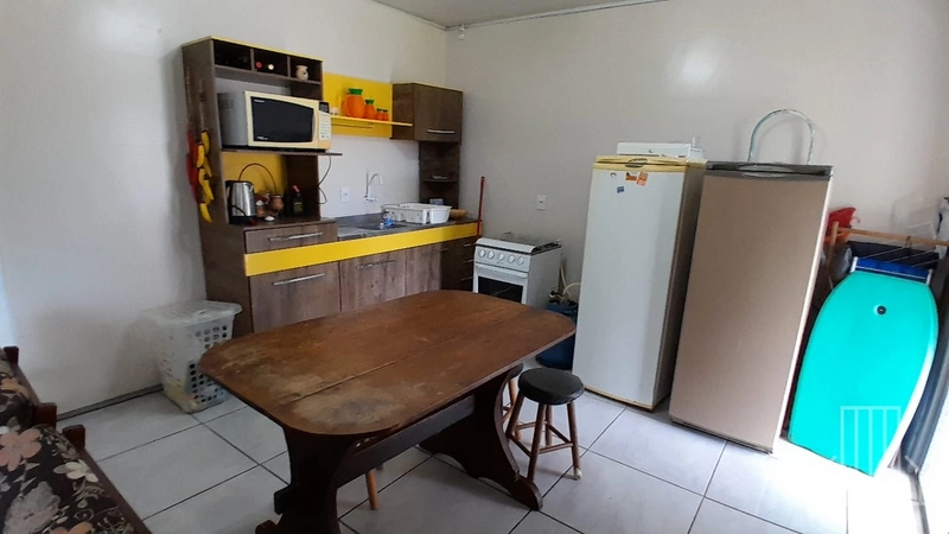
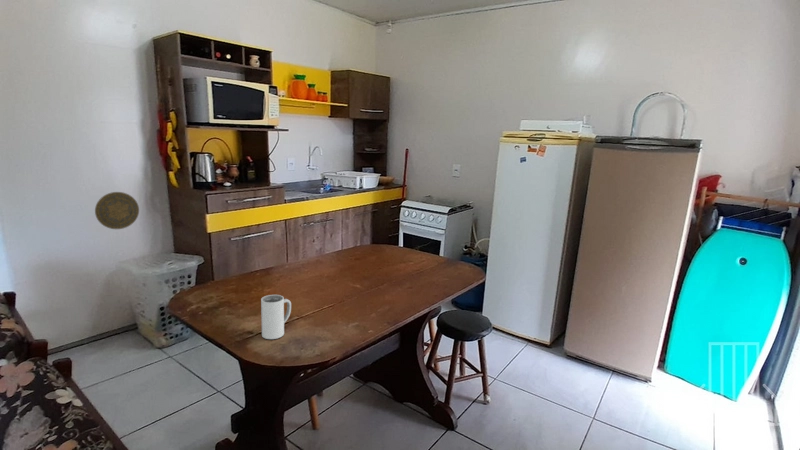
+ mug (277, 315)
+ decorative plate (118, 210)
